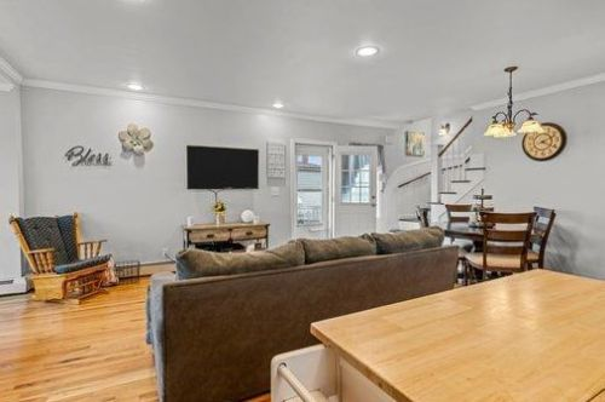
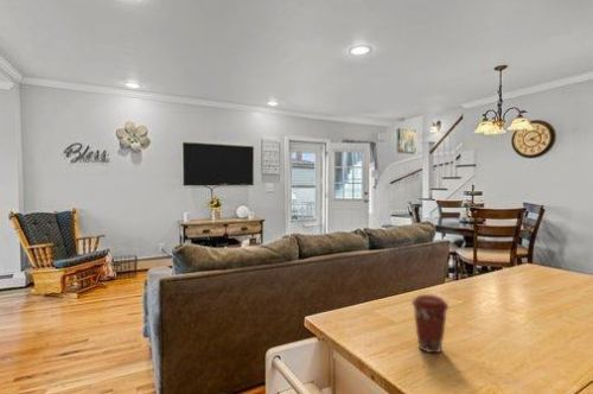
+ coffee cup (429, 323)
